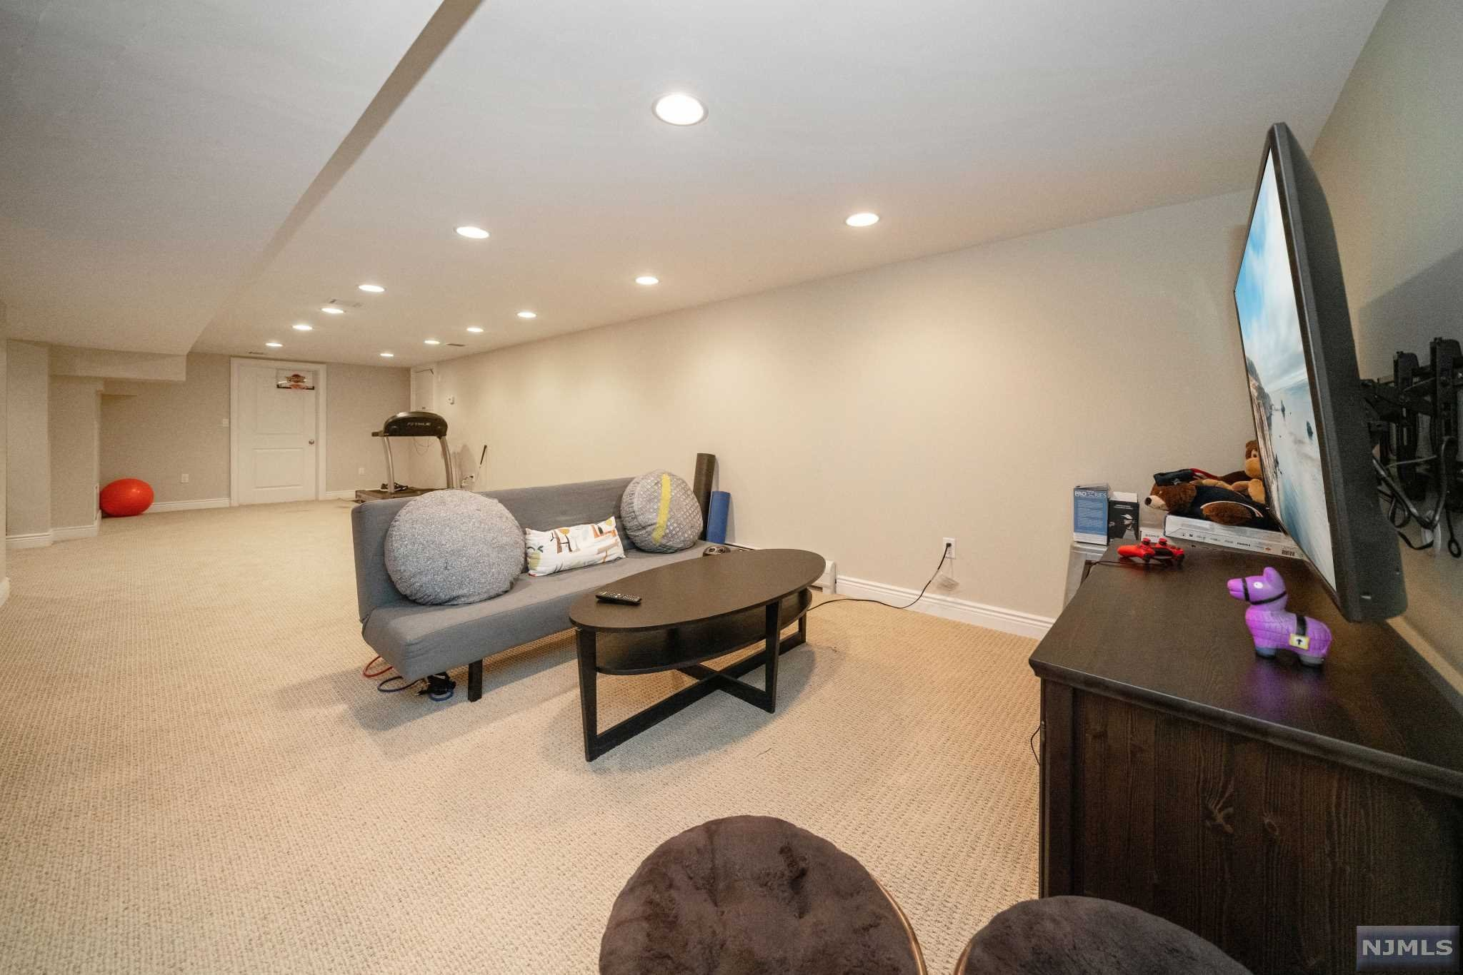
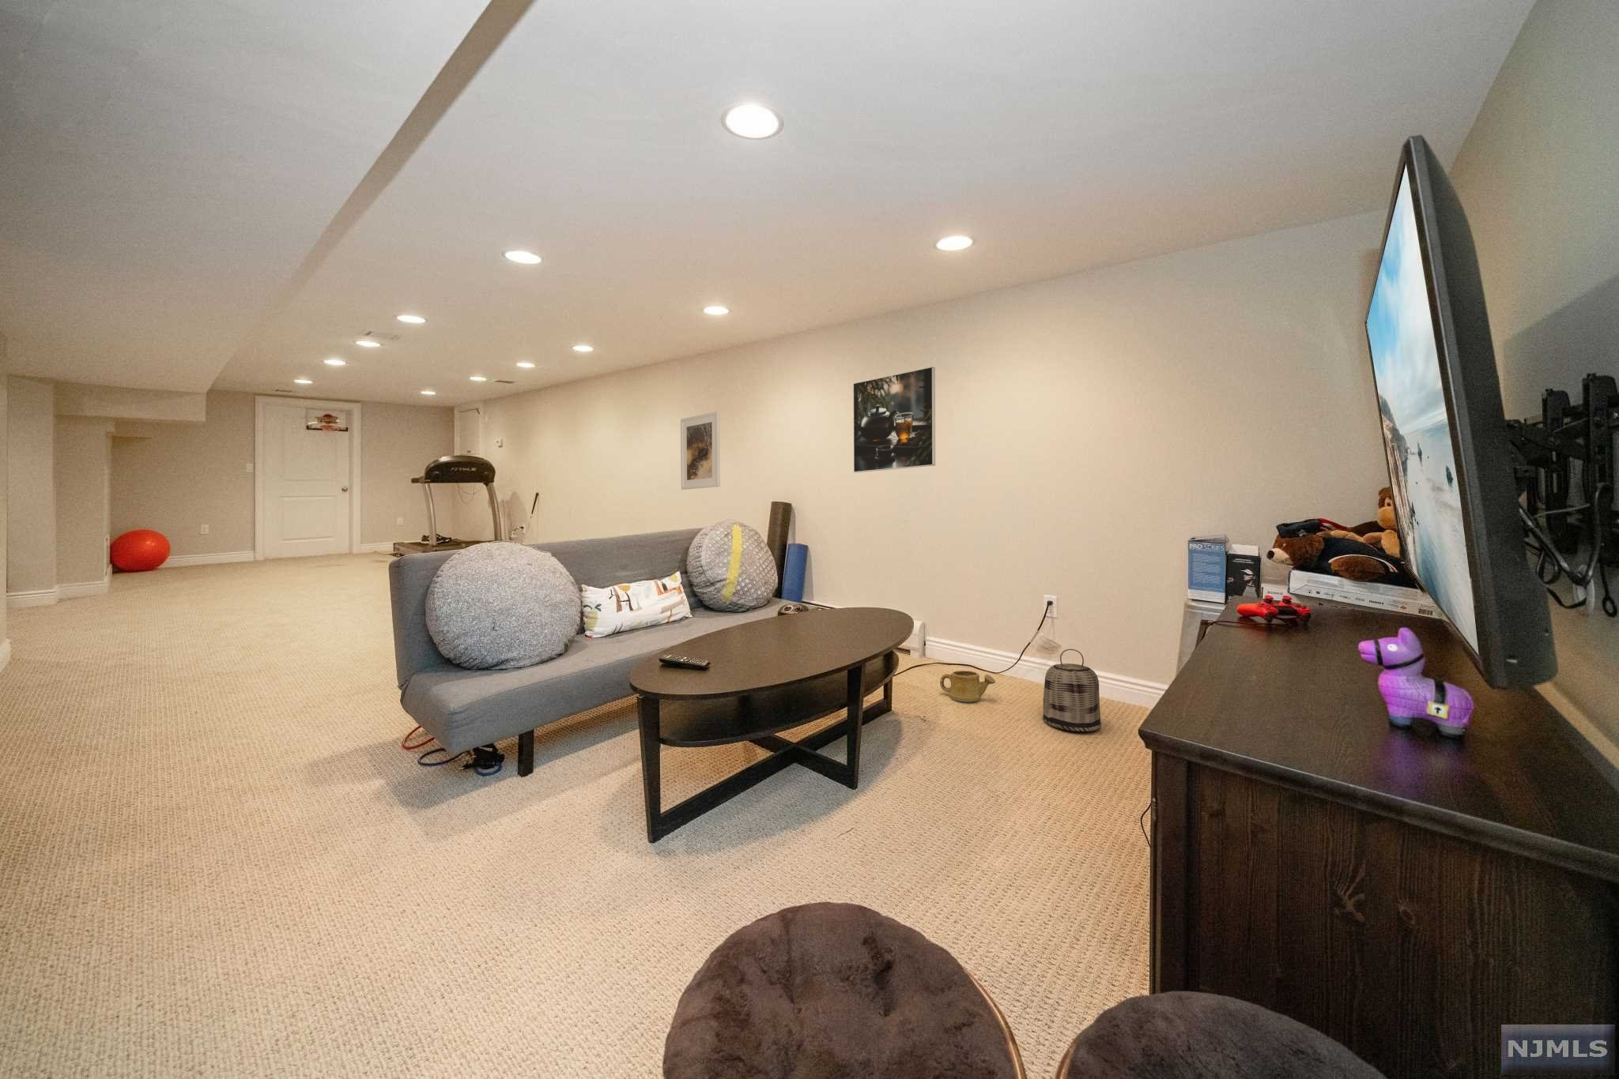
+ watering can (967, 685)
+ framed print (700, 452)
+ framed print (891, 421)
+ basket (1071, 685)
